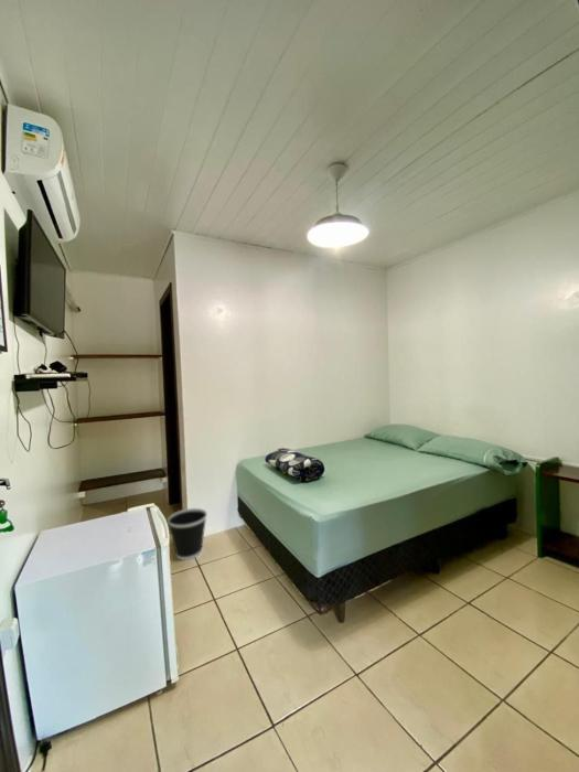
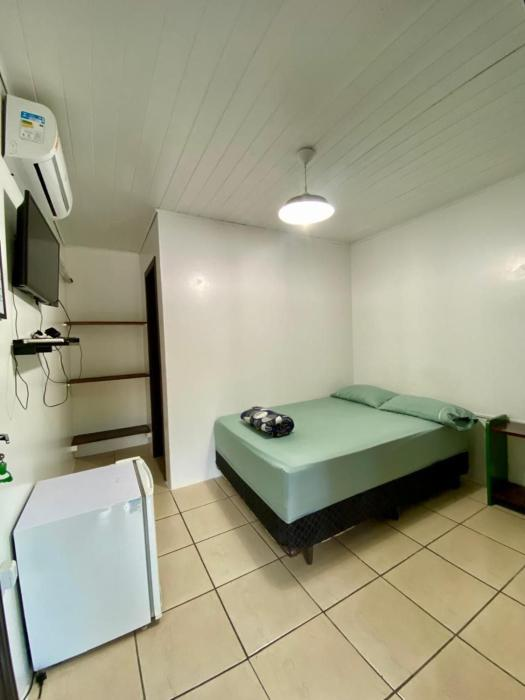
- wastebasket (187, 534)
